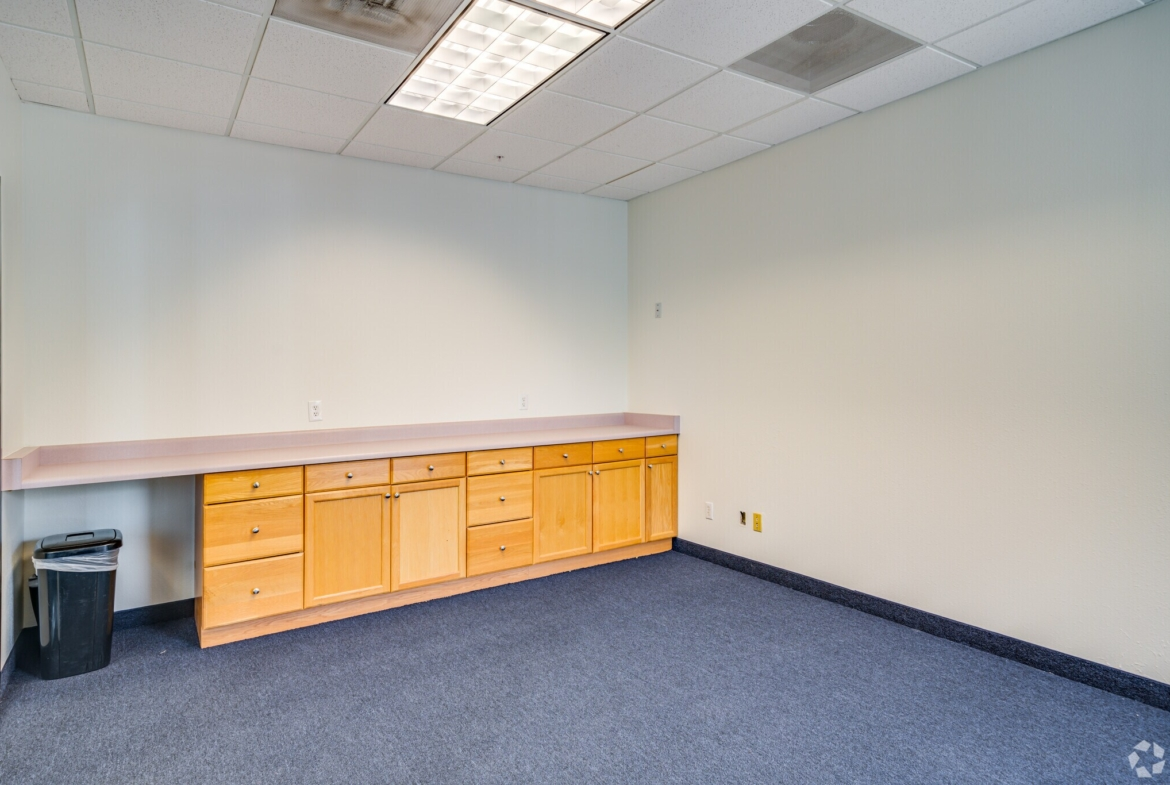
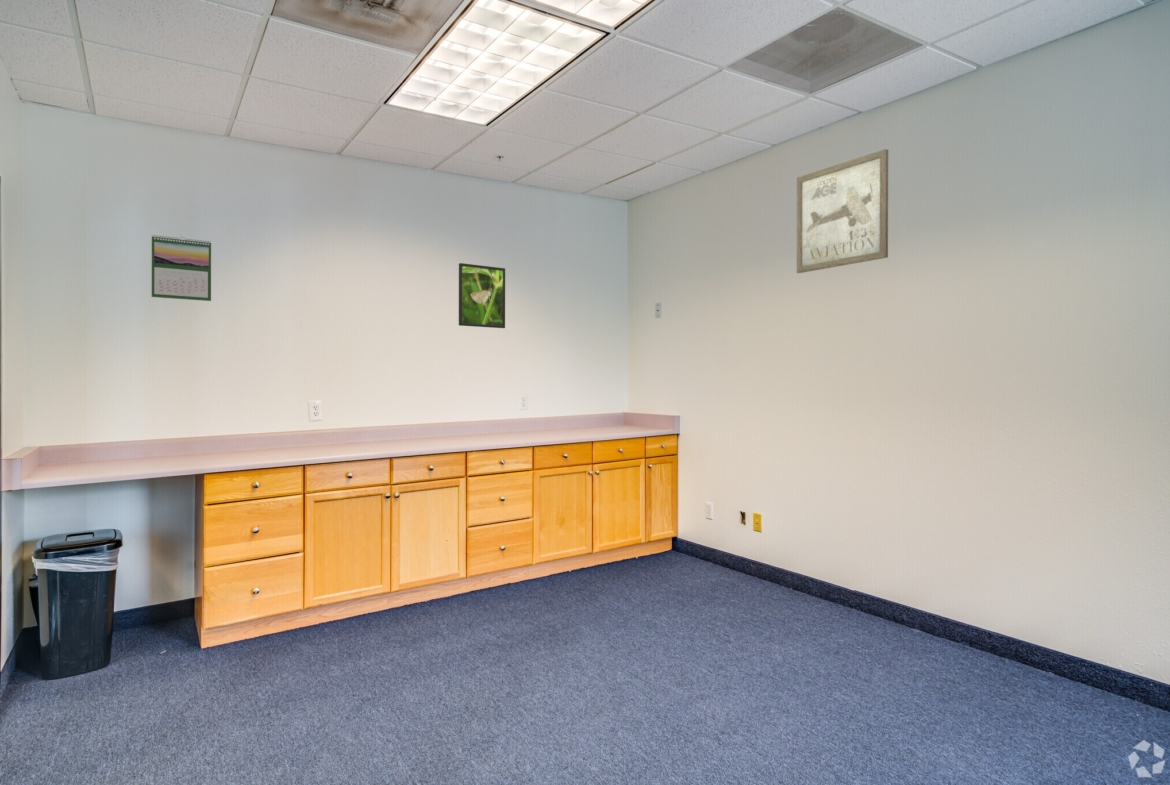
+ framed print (482, 296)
+ wall art (839, 215)
+ calendar (181, 267)
